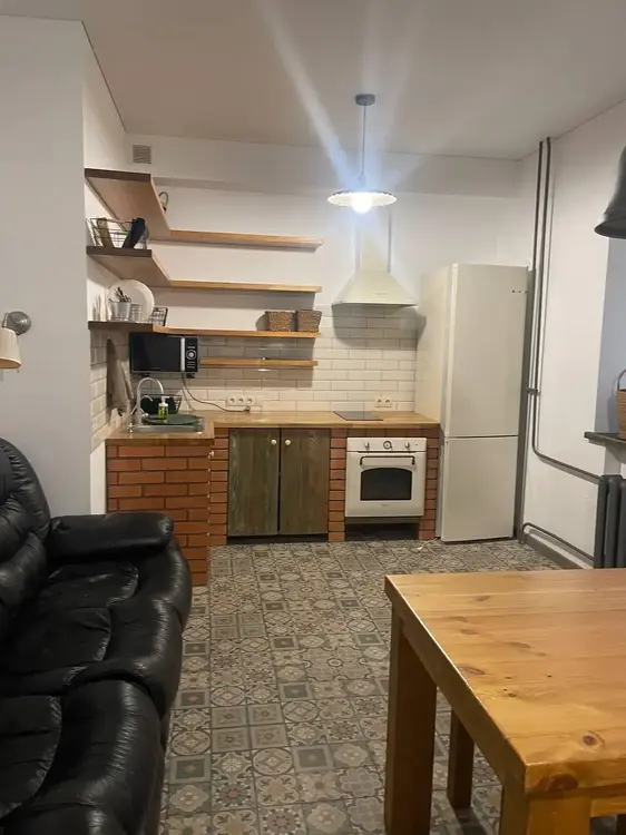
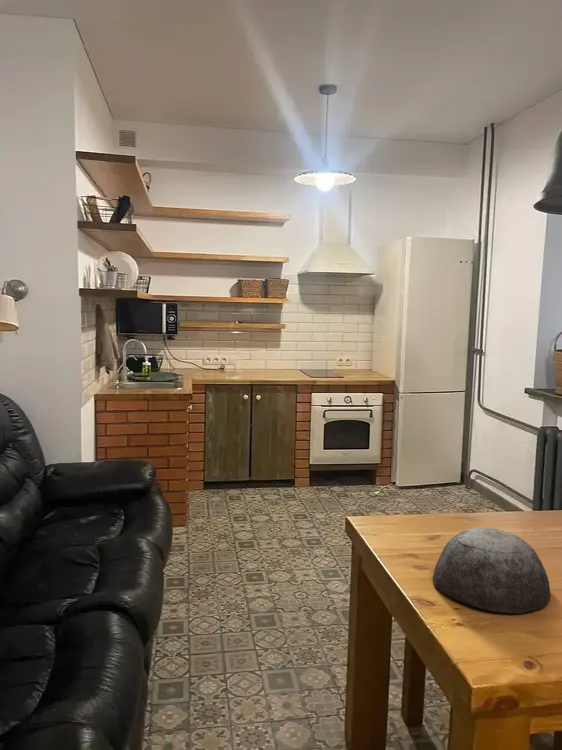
+ bowl (492, 560)
